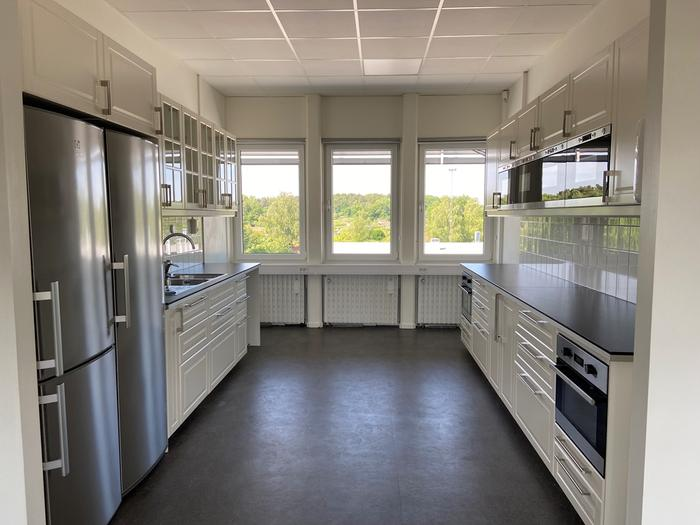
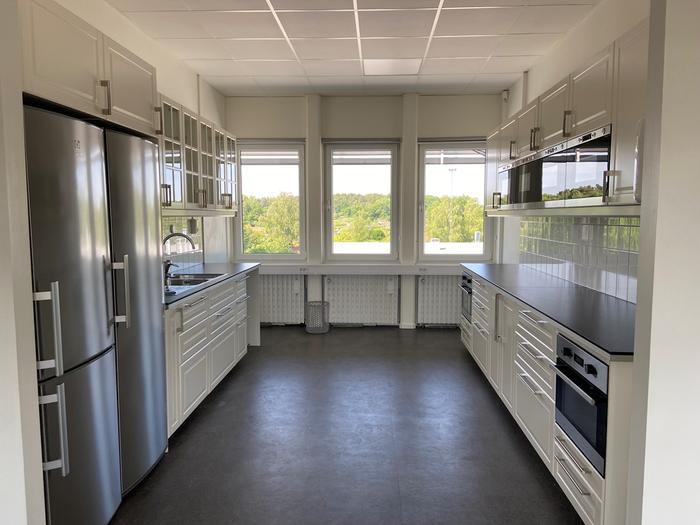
+ waste bin (317, 317)
